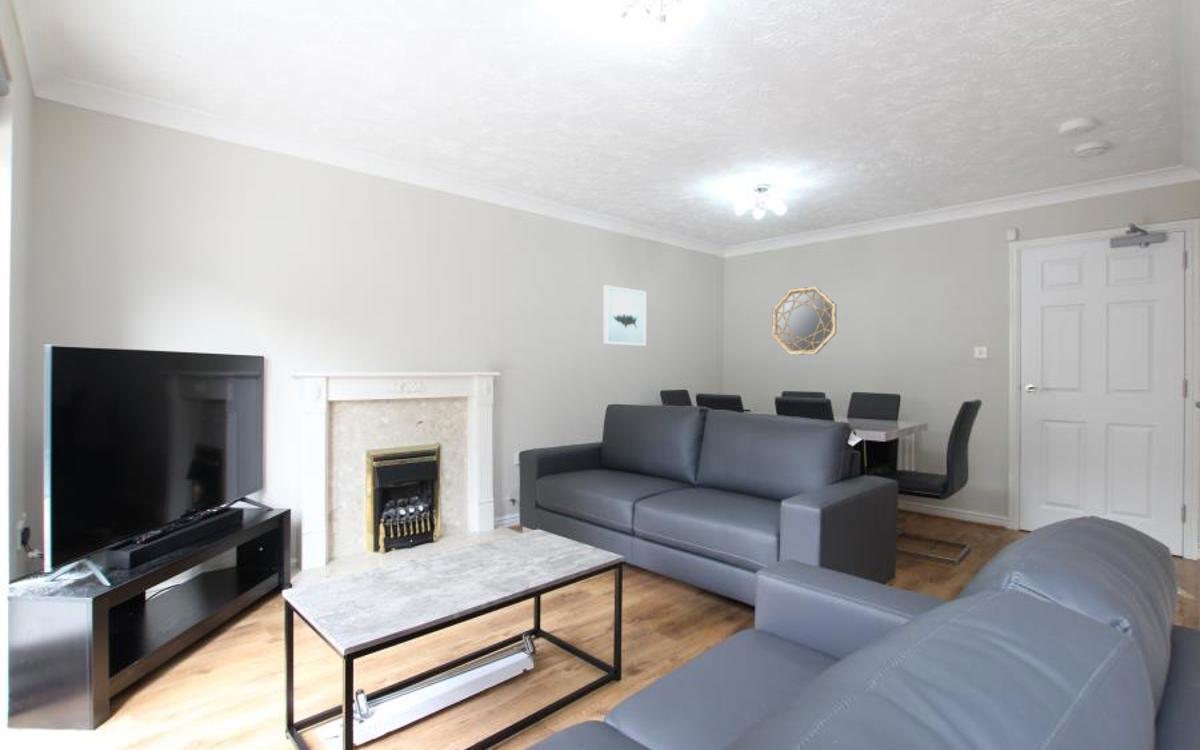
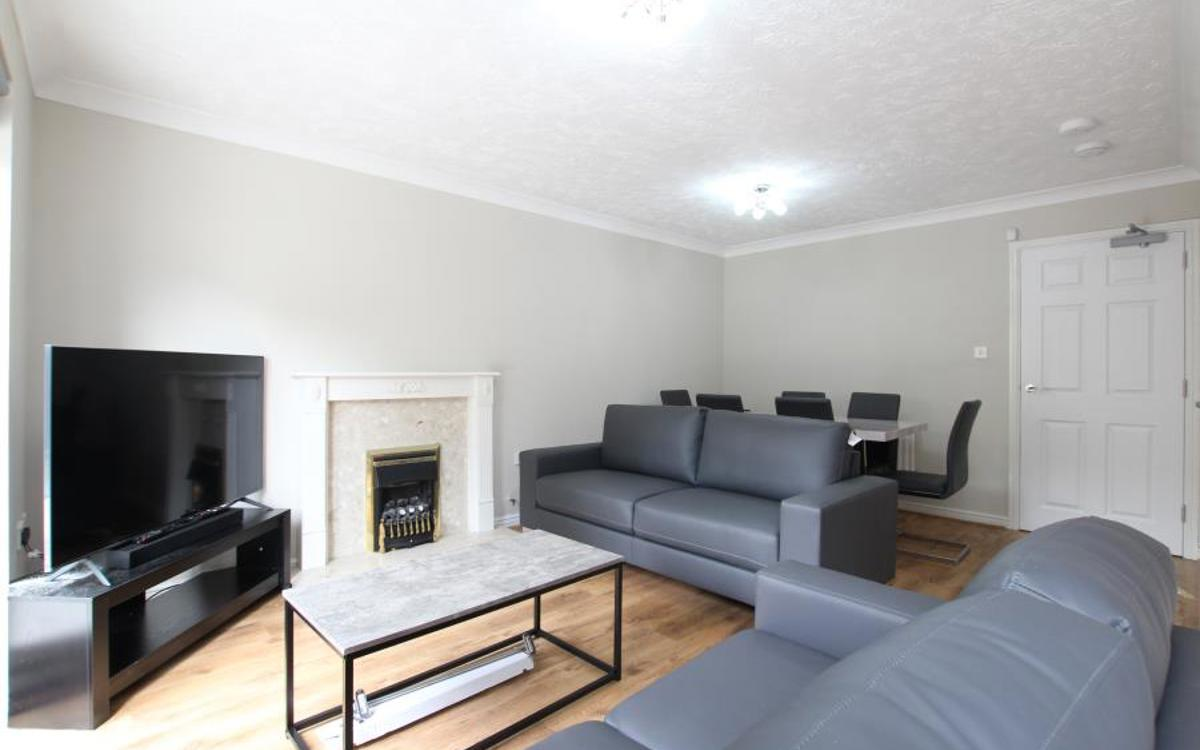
- wall art (625, 316)
- home mirror (803, 321)
